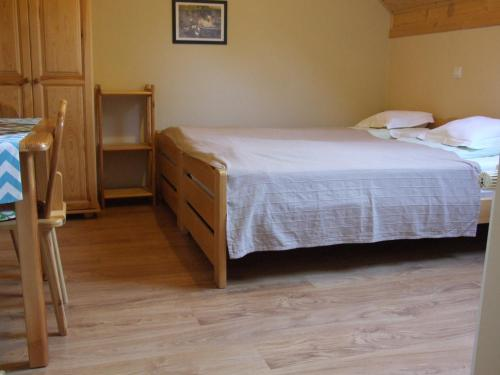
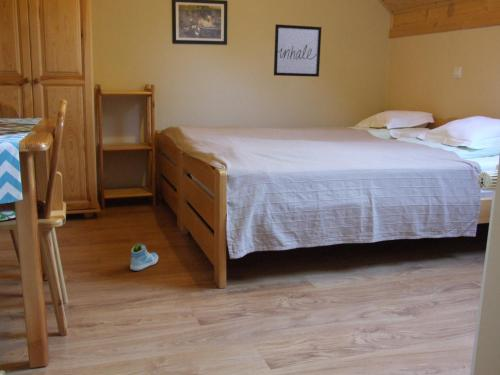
+ sneaker (145, 253)
+ wall art (297, 51)
